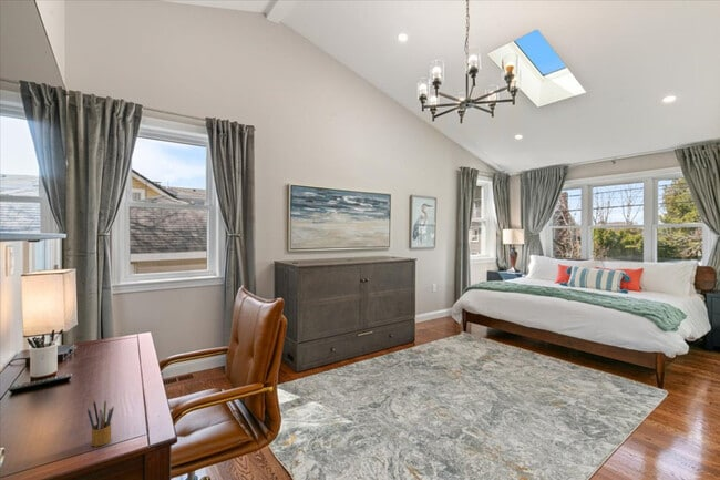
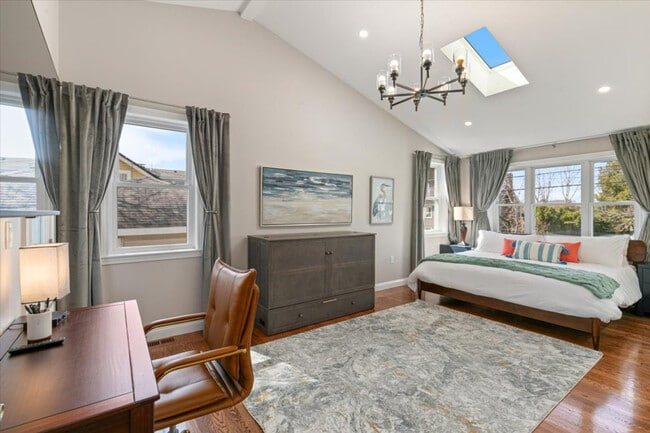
- pencil box (100, 421)
